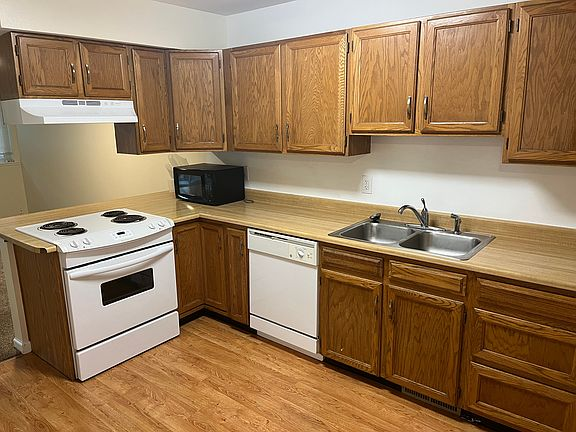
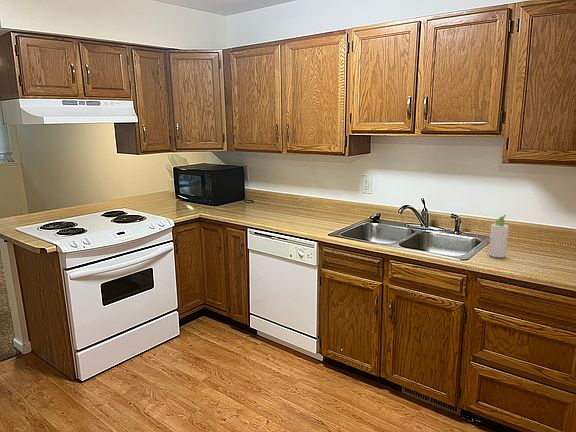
+ bottle (499, 234)
